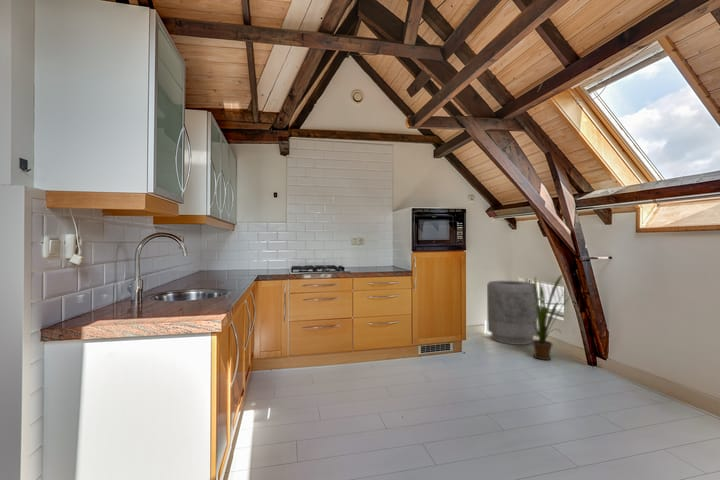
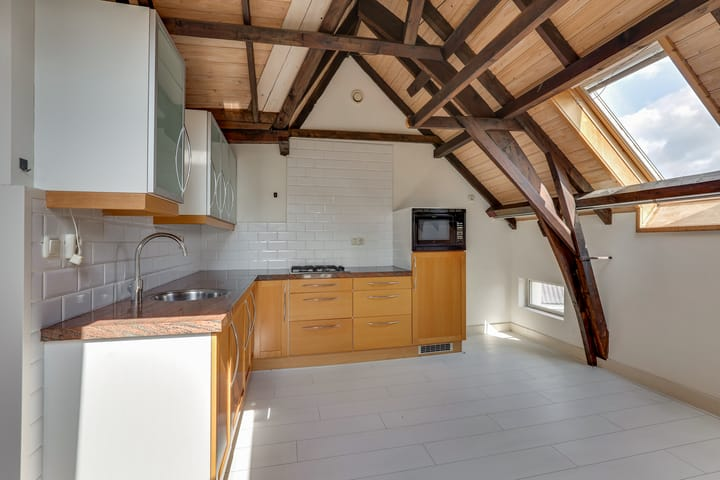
- trash can (511, 310)
- house plant (544, 315)
